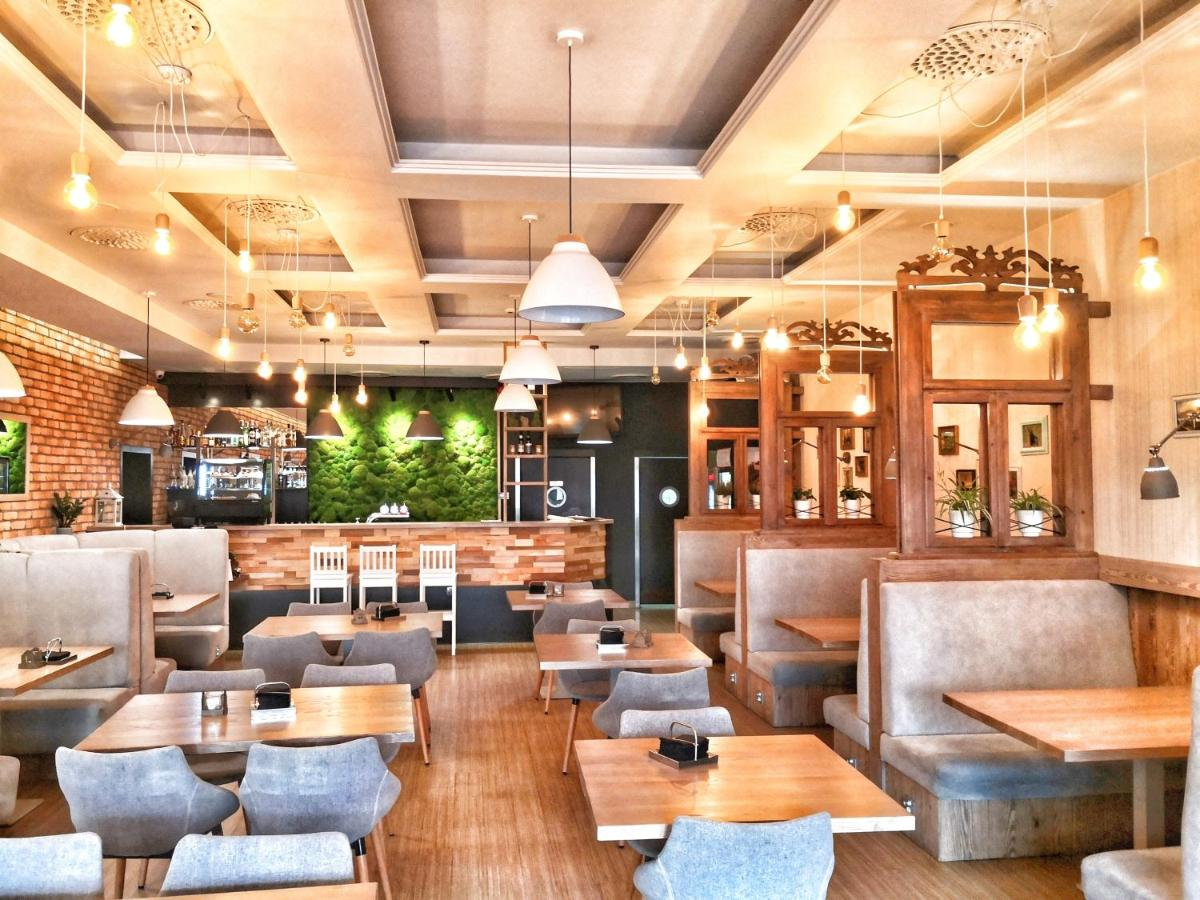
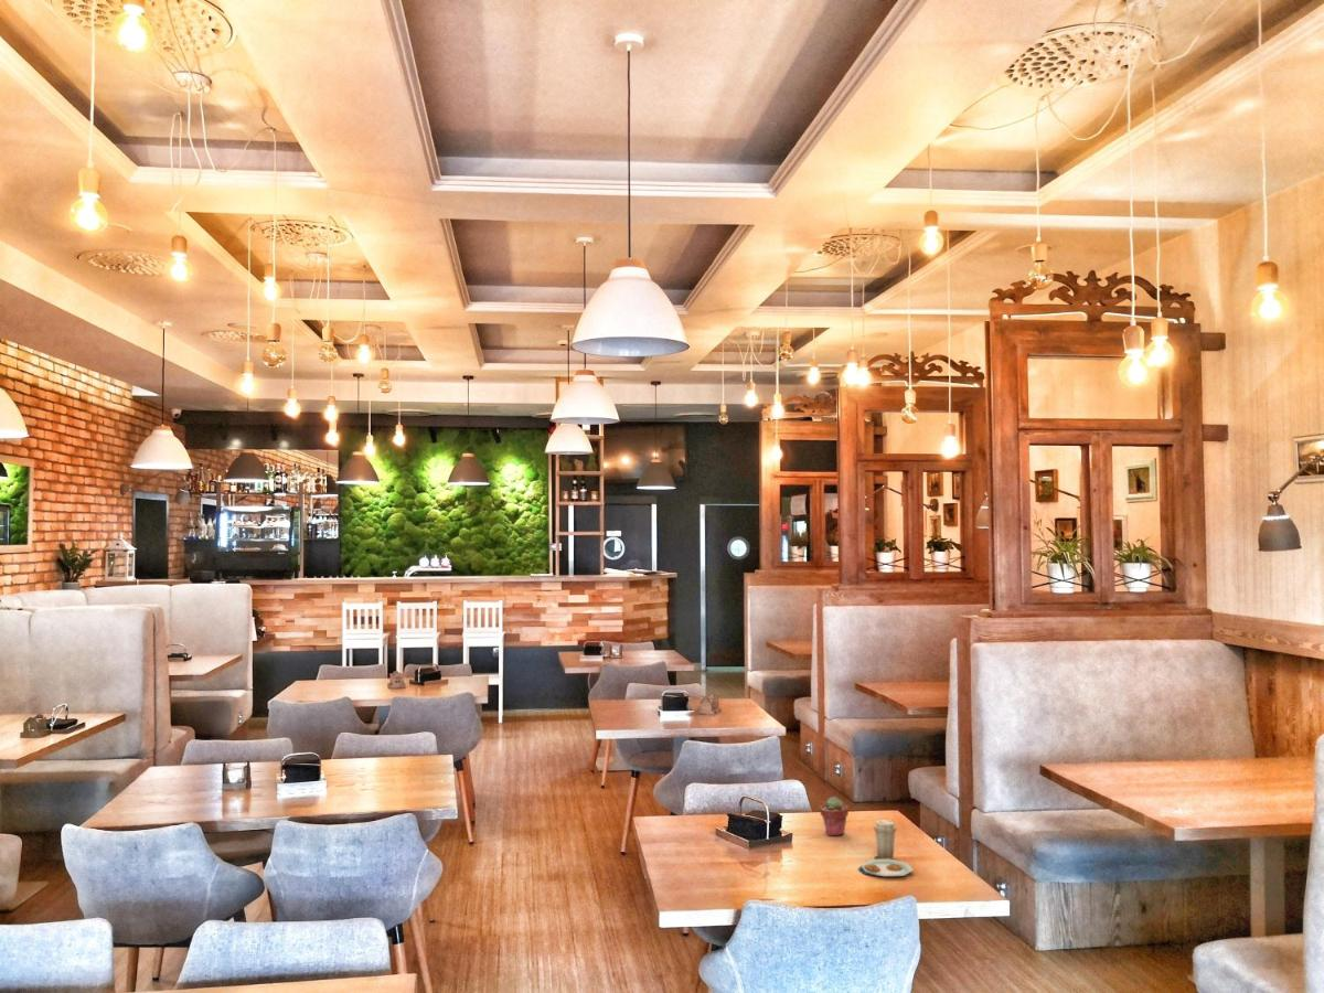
+ potted succulent (834, 814)
+ plate (884, 846)
